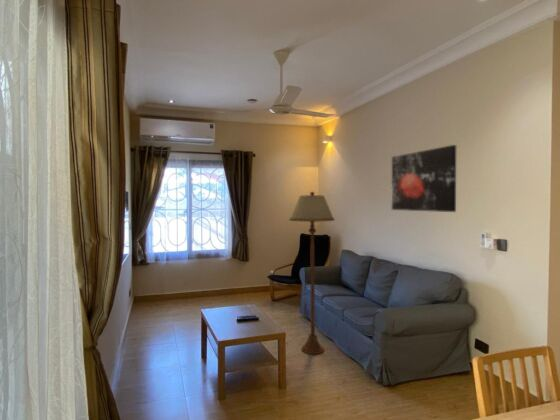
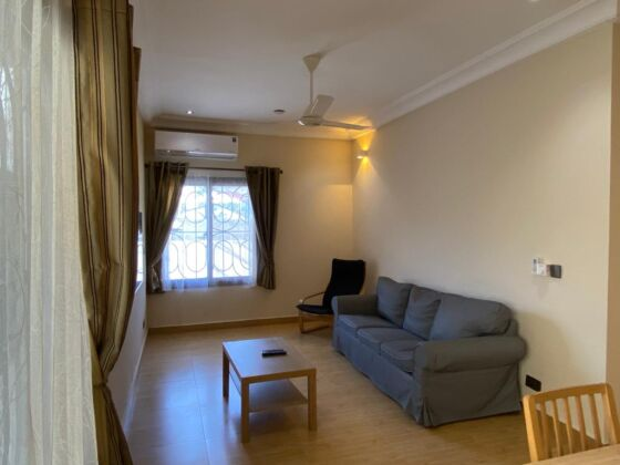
- wall art (420, 181)
- floor lamp (312, 271)
